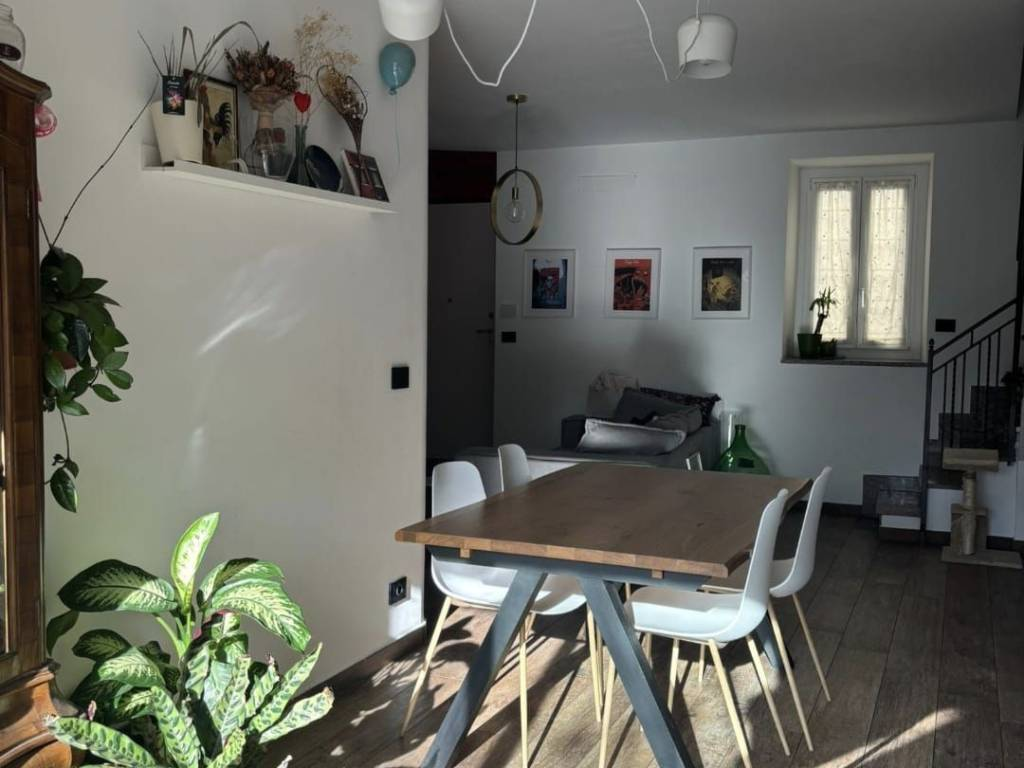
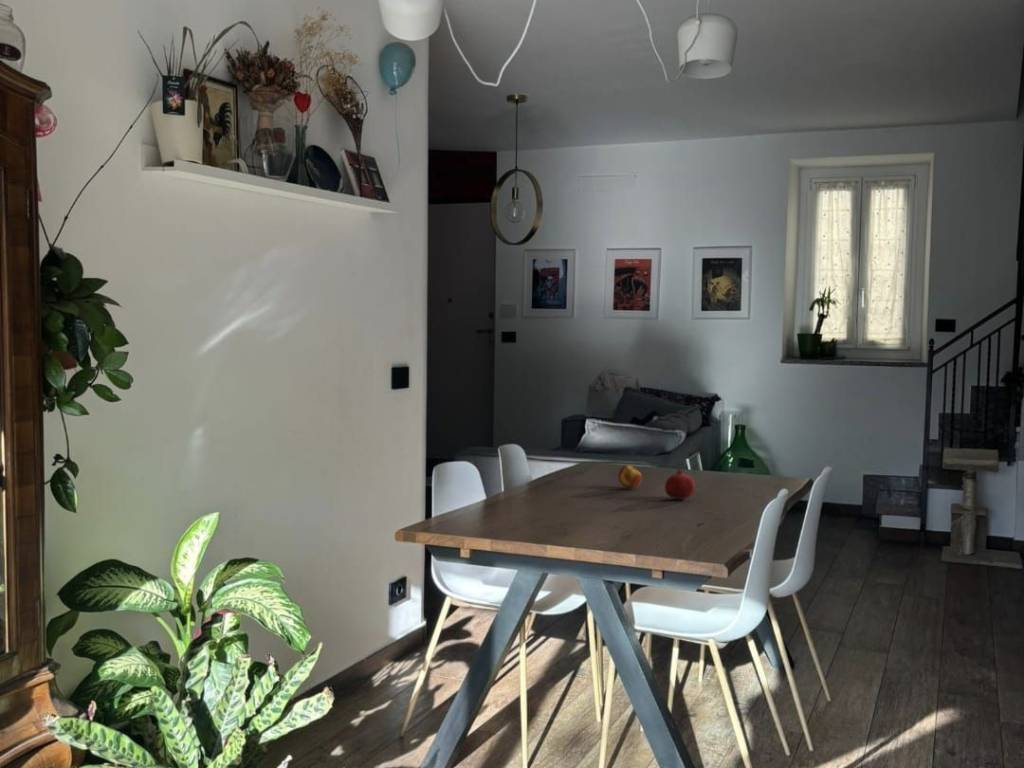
+ fruit (679, 483)
+ fruit (629, 476)
